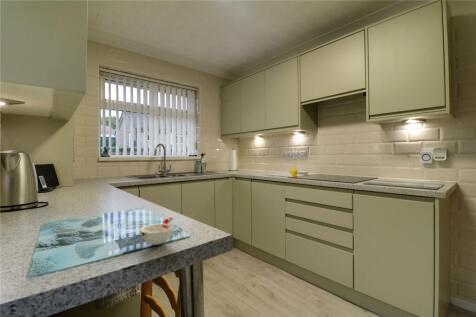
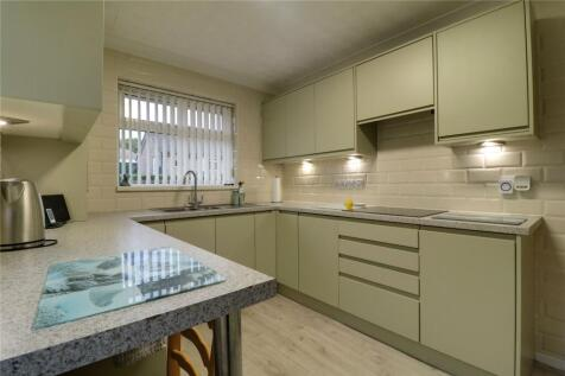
- cup (159, 231)
